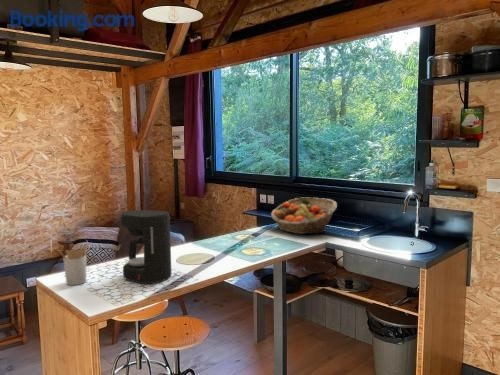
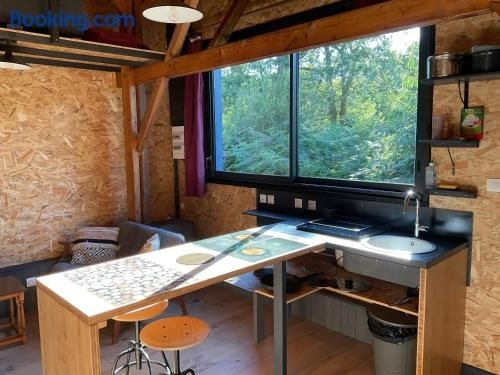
- coffee maker (145, 245)
- fruit basket (303, 214)
- utensil holder (75, 264)
